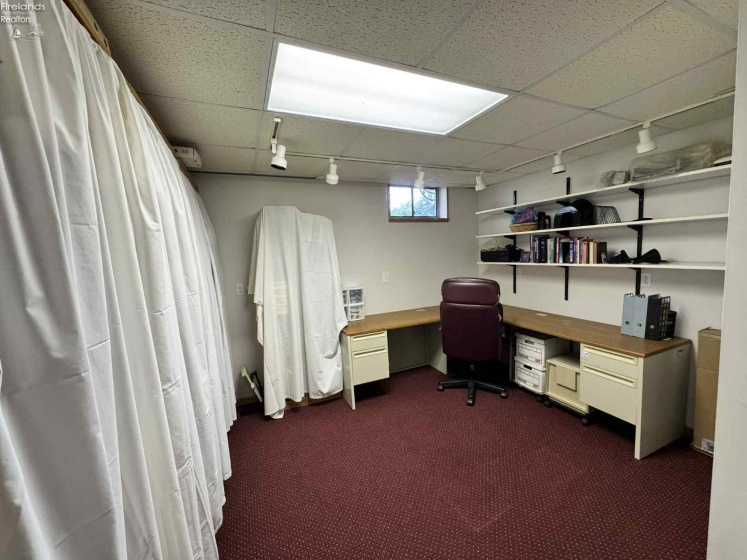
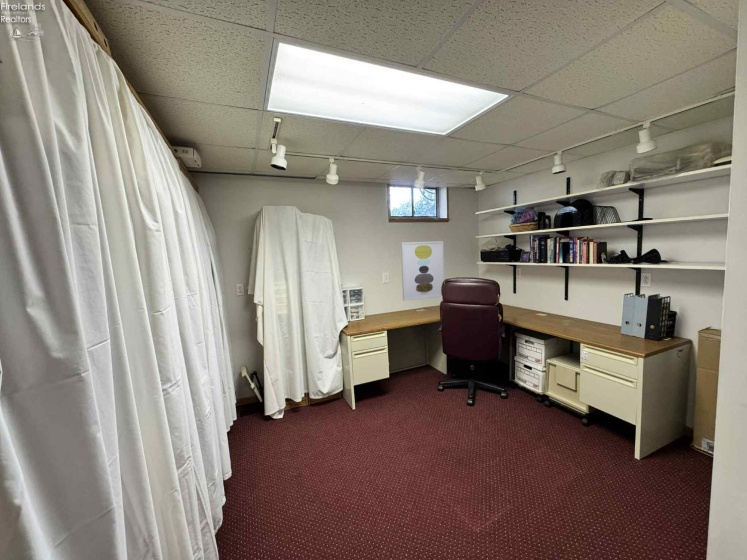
+ wall art (423, 270)
